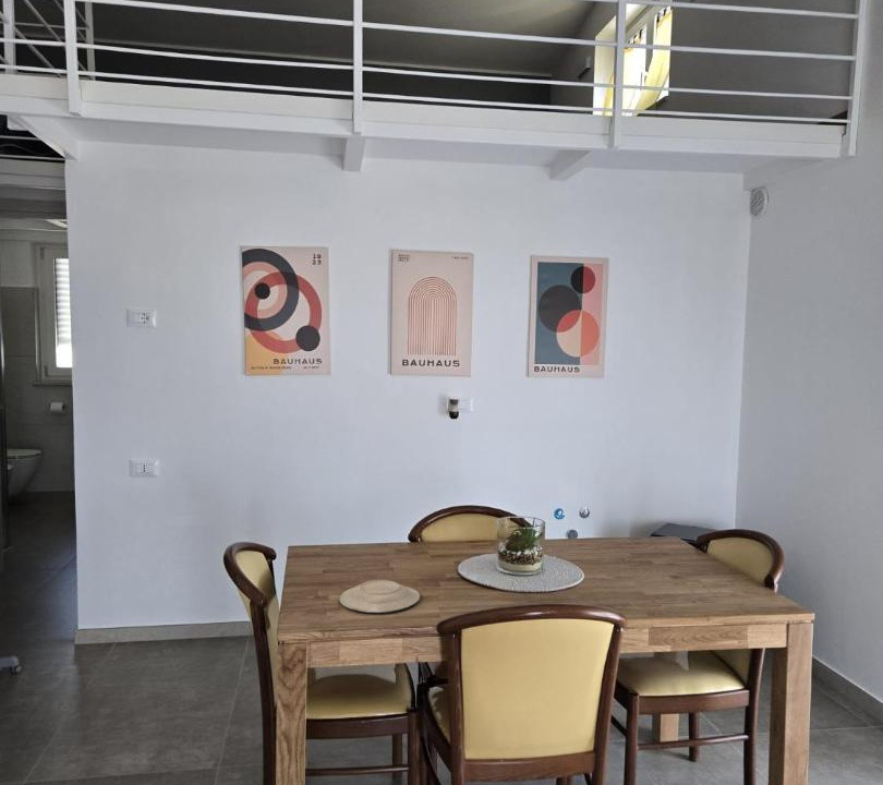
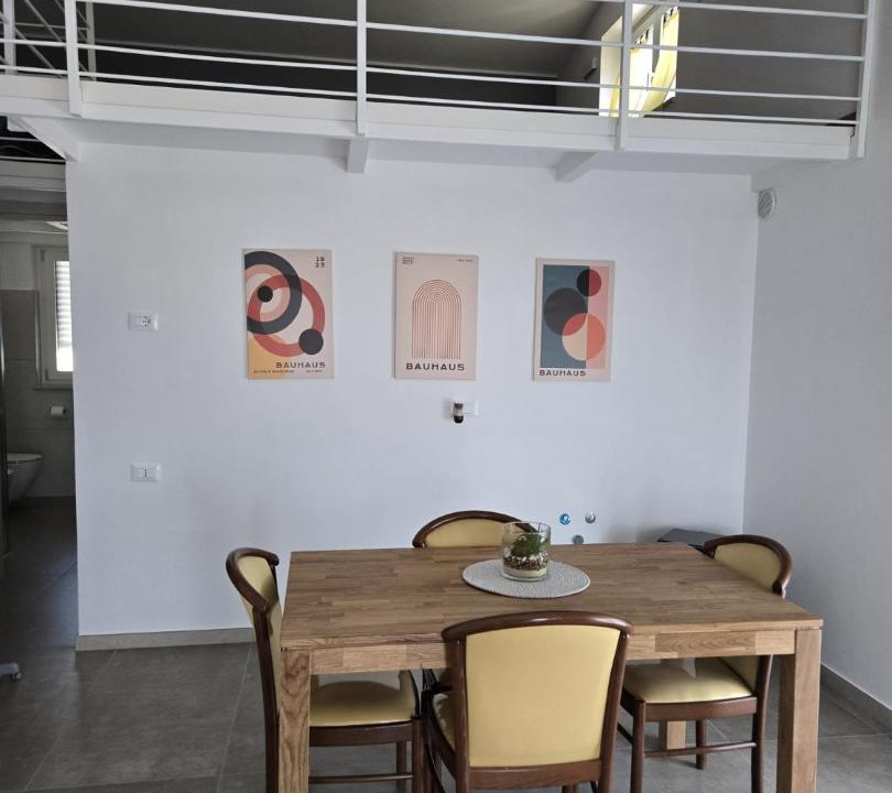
- plate (379, 592)
